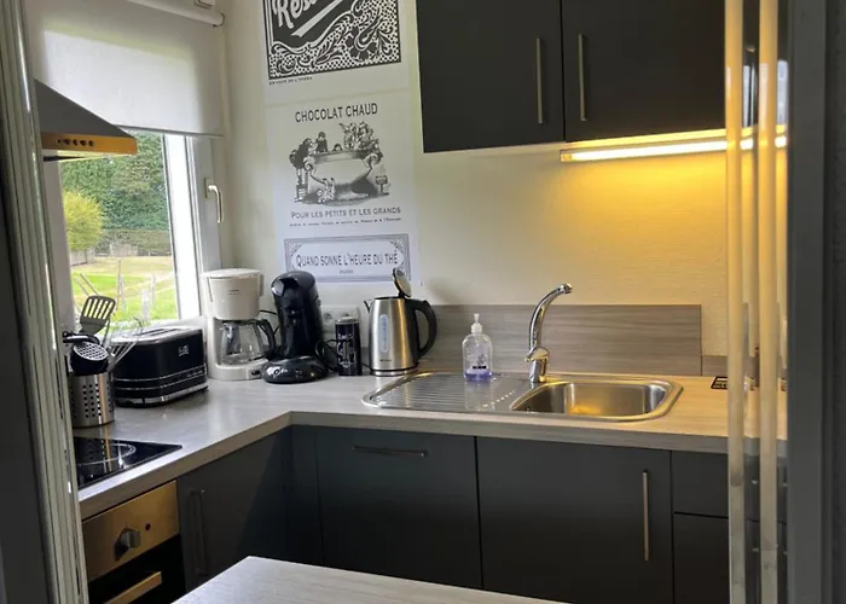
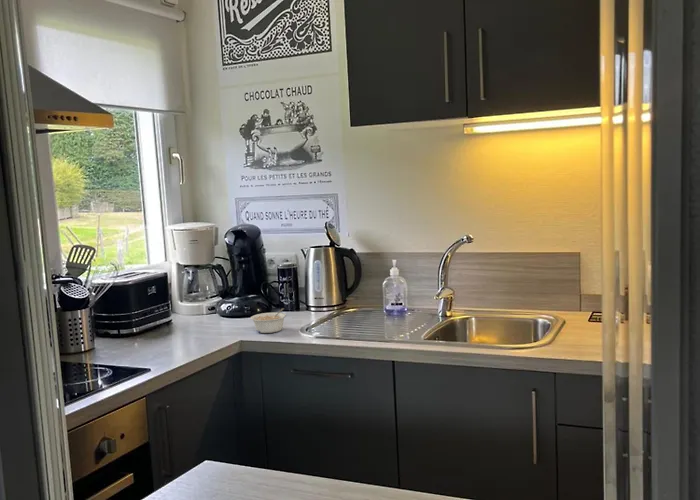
+ legume (268, 321)
